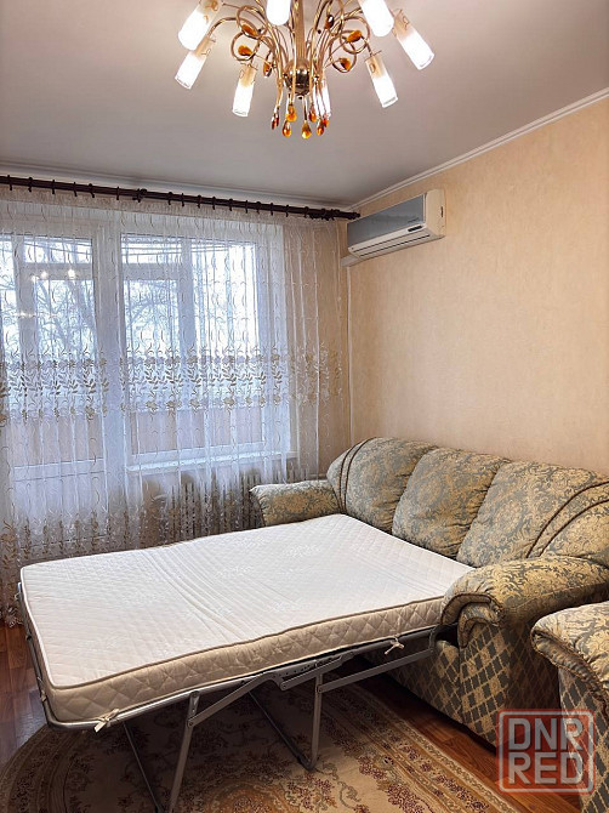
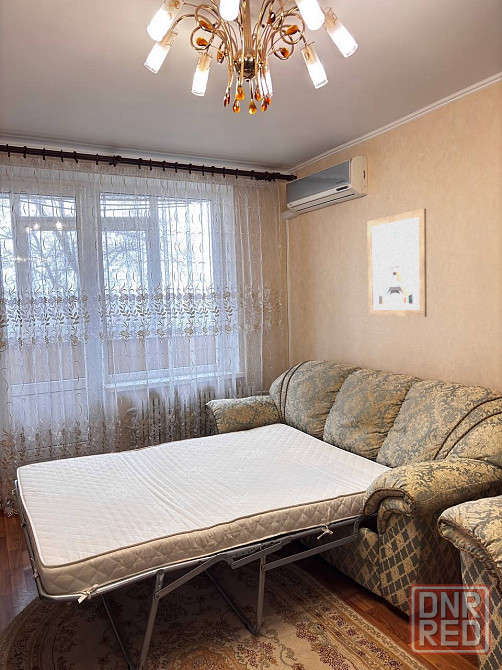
+ wall art (395, 266)
